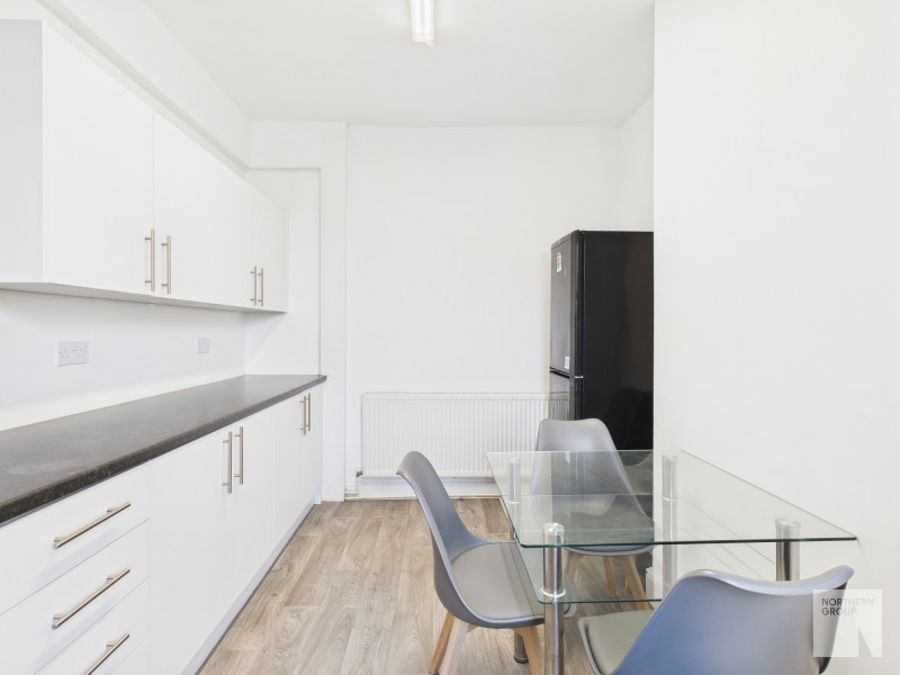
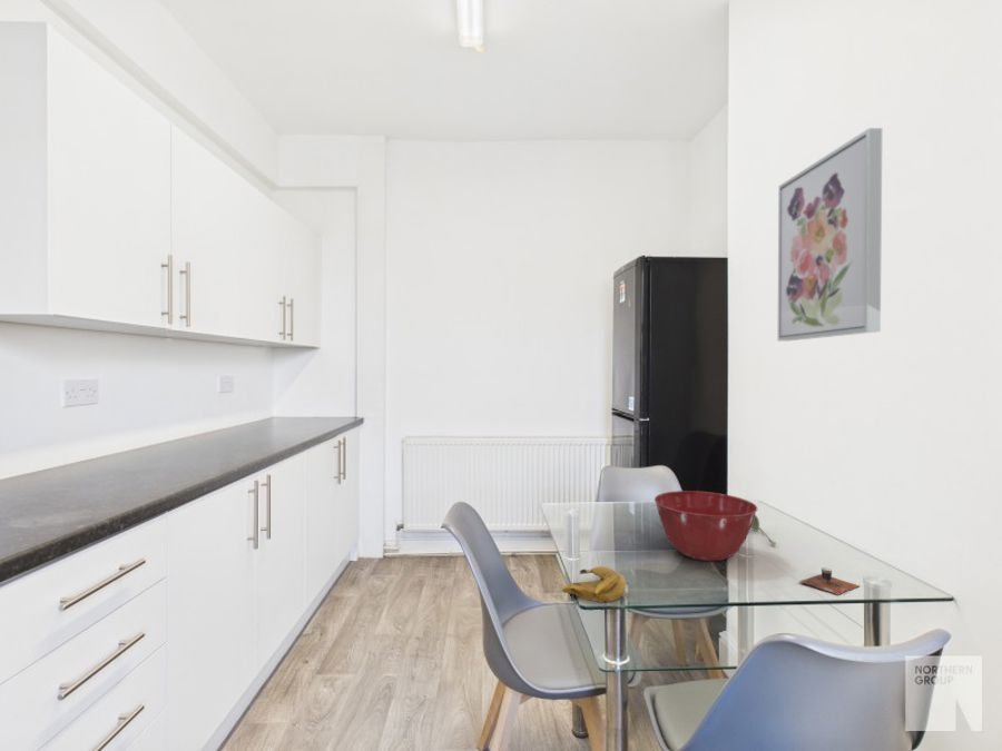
+ soupspoon (760, 528)
+ cup (828, 577)
+ wall art (823, 248)
+ banana (593, 581)
+ mixing bowl (704, 527)
